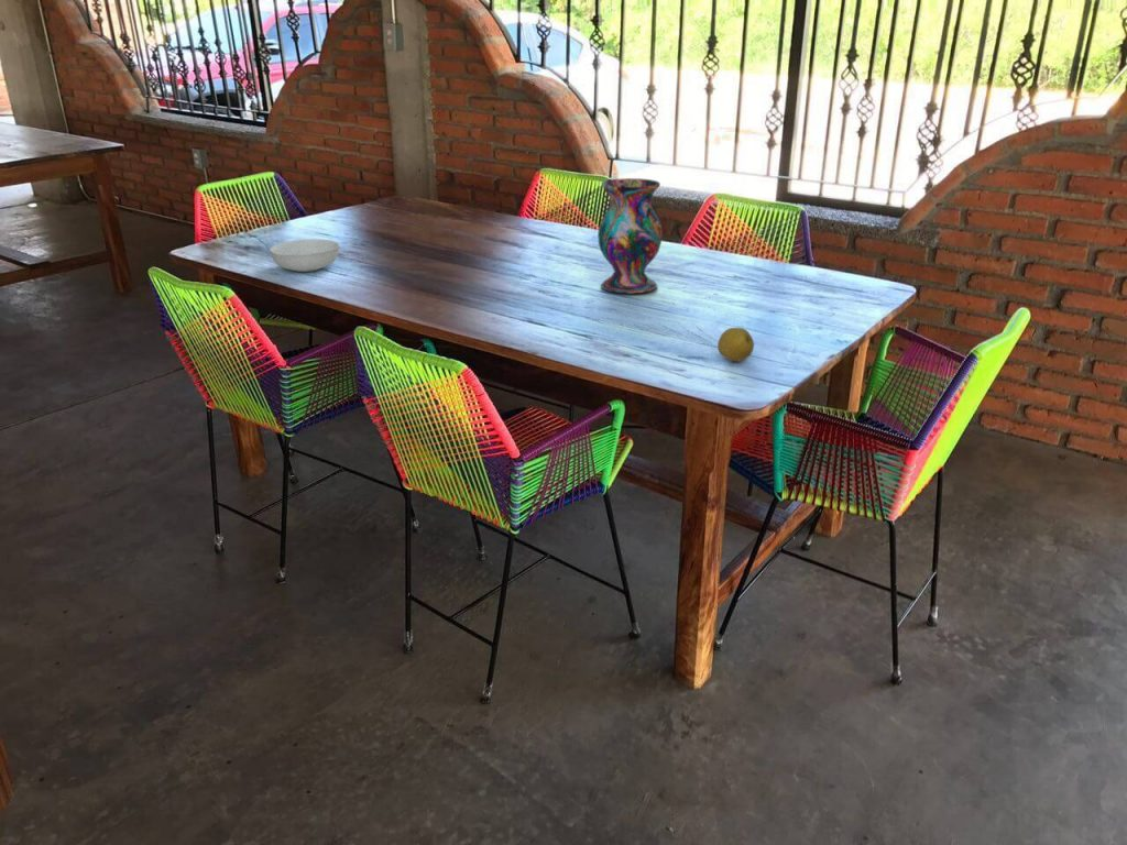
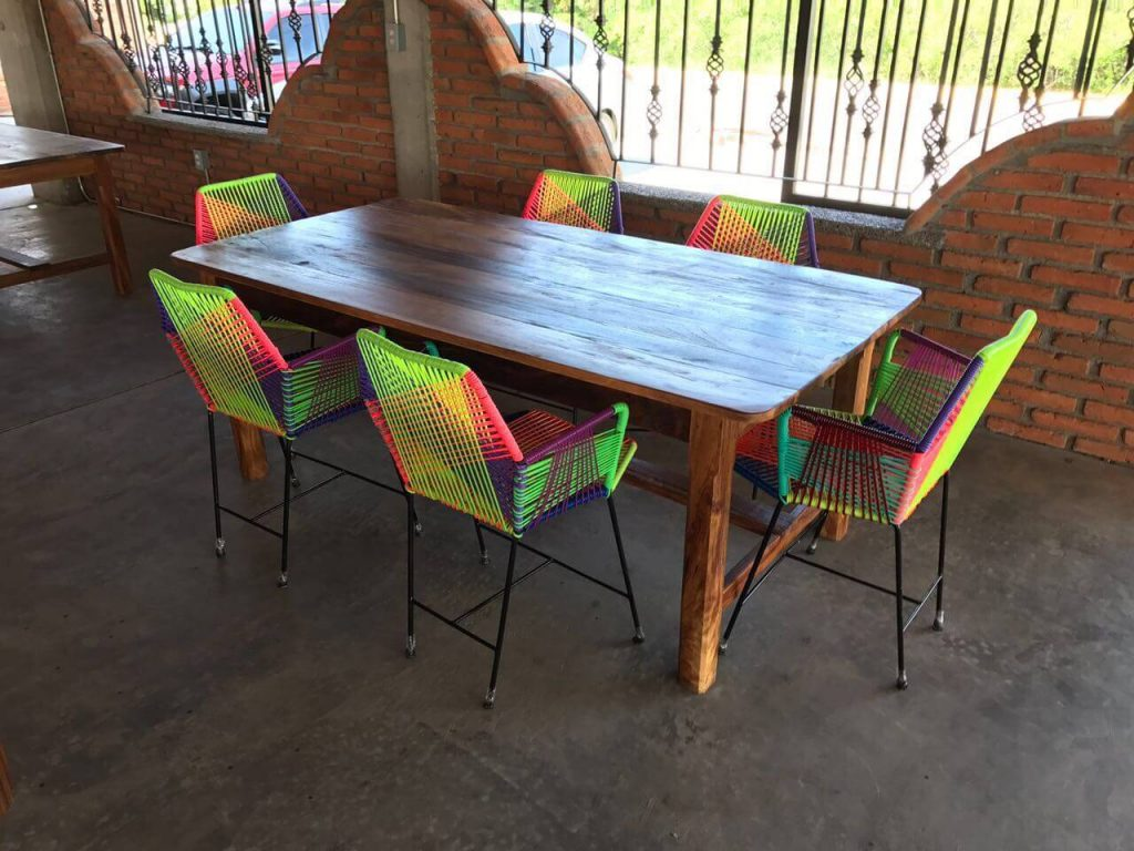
- serving bowl (306, 256)
- vase (630, 235)
- fruit (735, 344)
